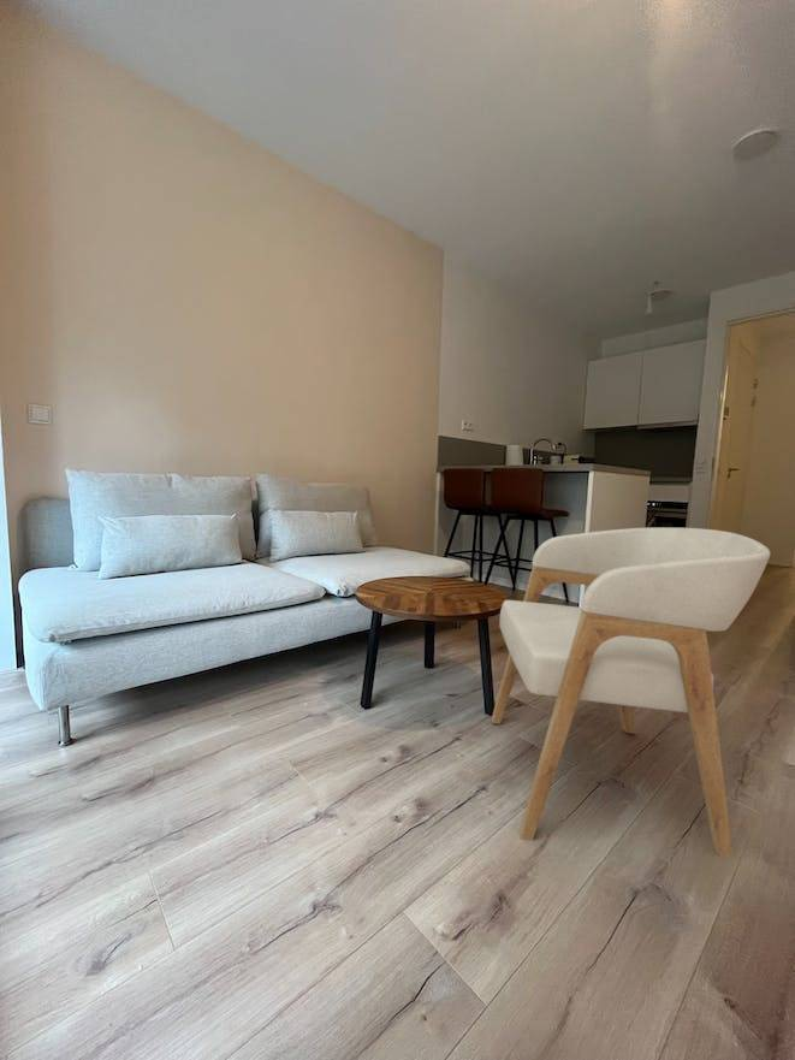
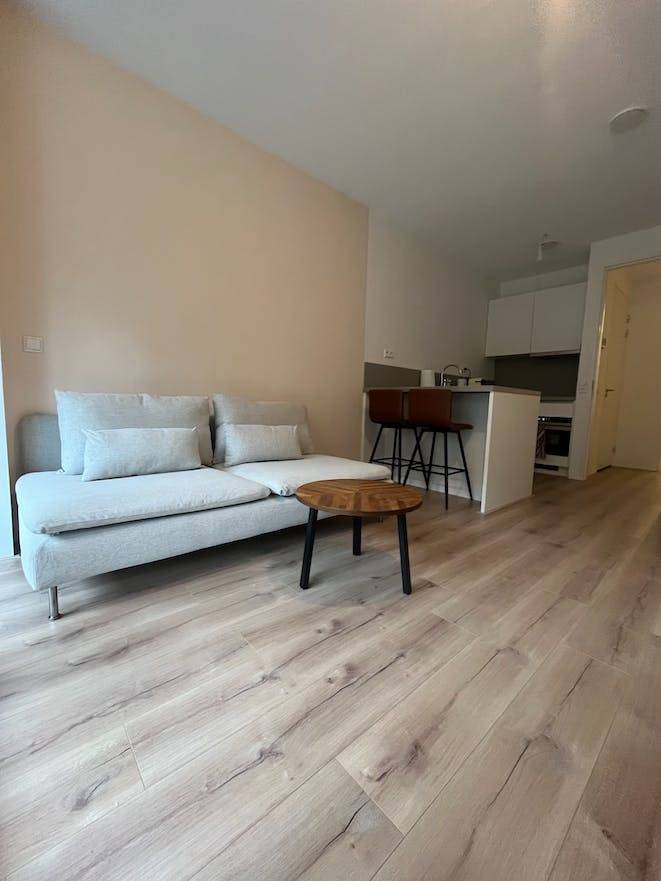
- armchair (611, 657)
